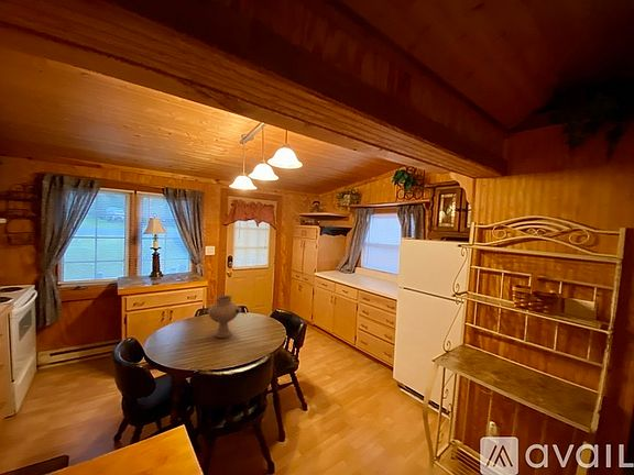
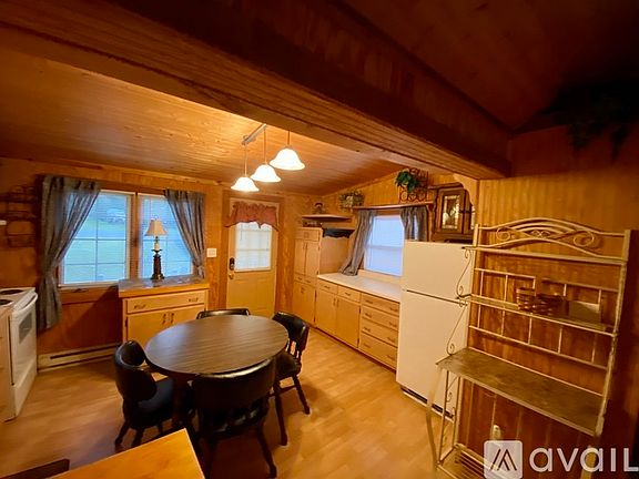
- vase (223, 316)
